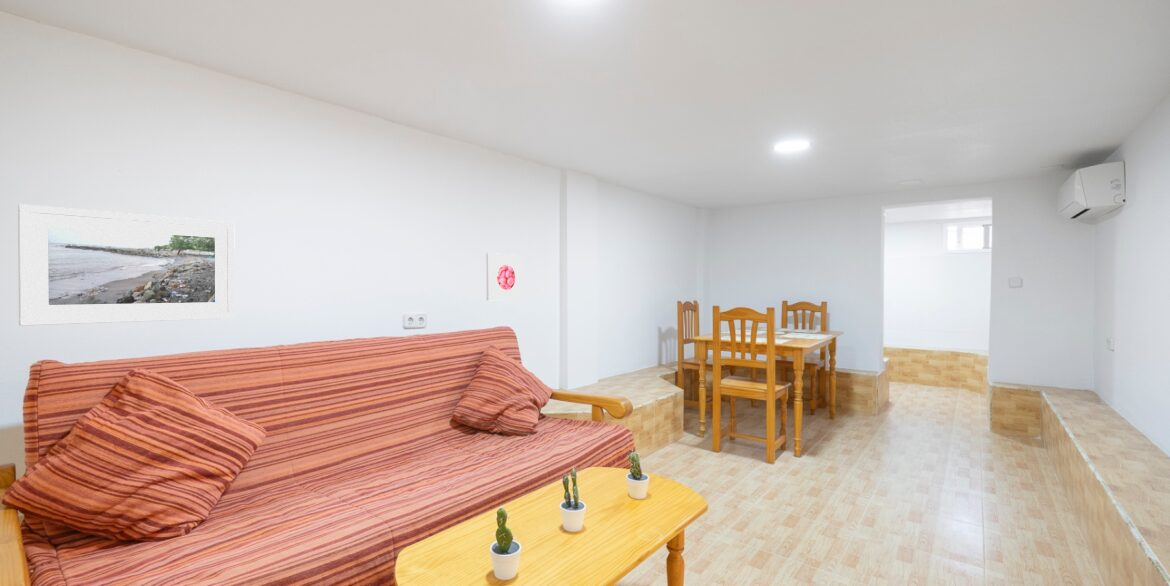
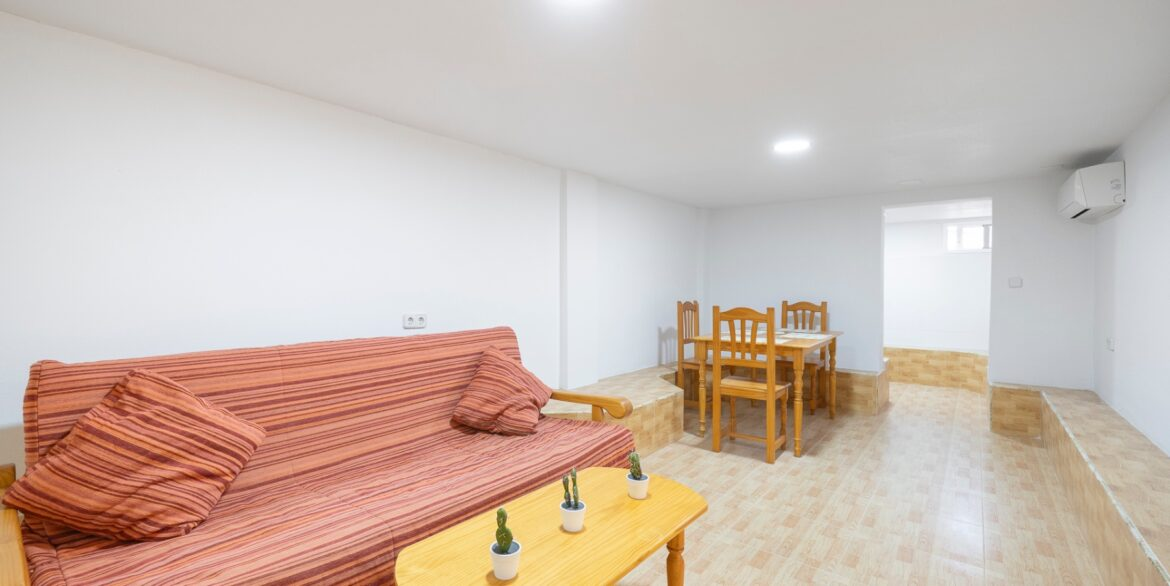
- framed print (139, 268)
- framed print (505, 277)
